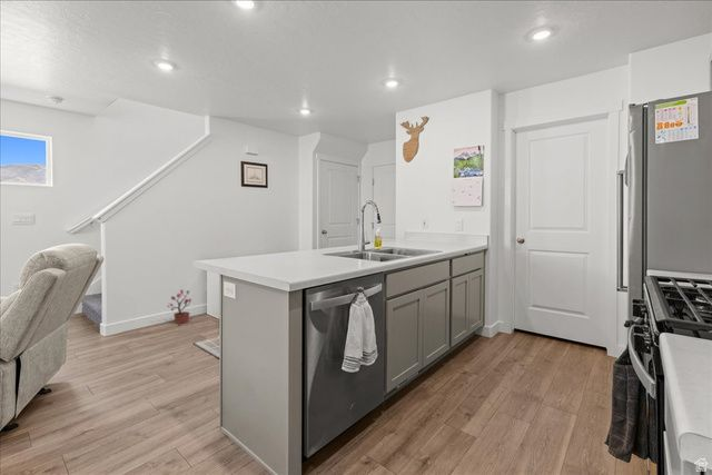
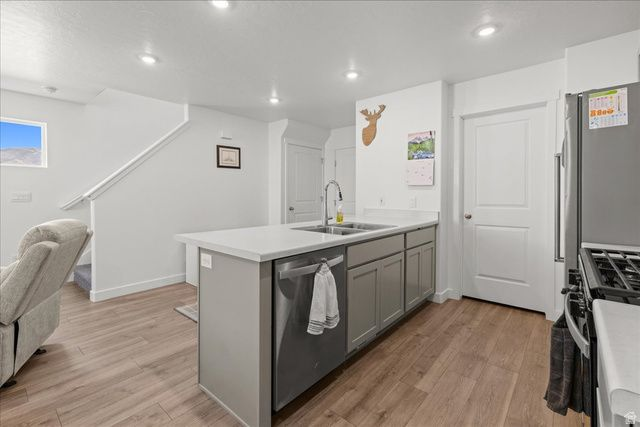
- potted plant (184, 307)
